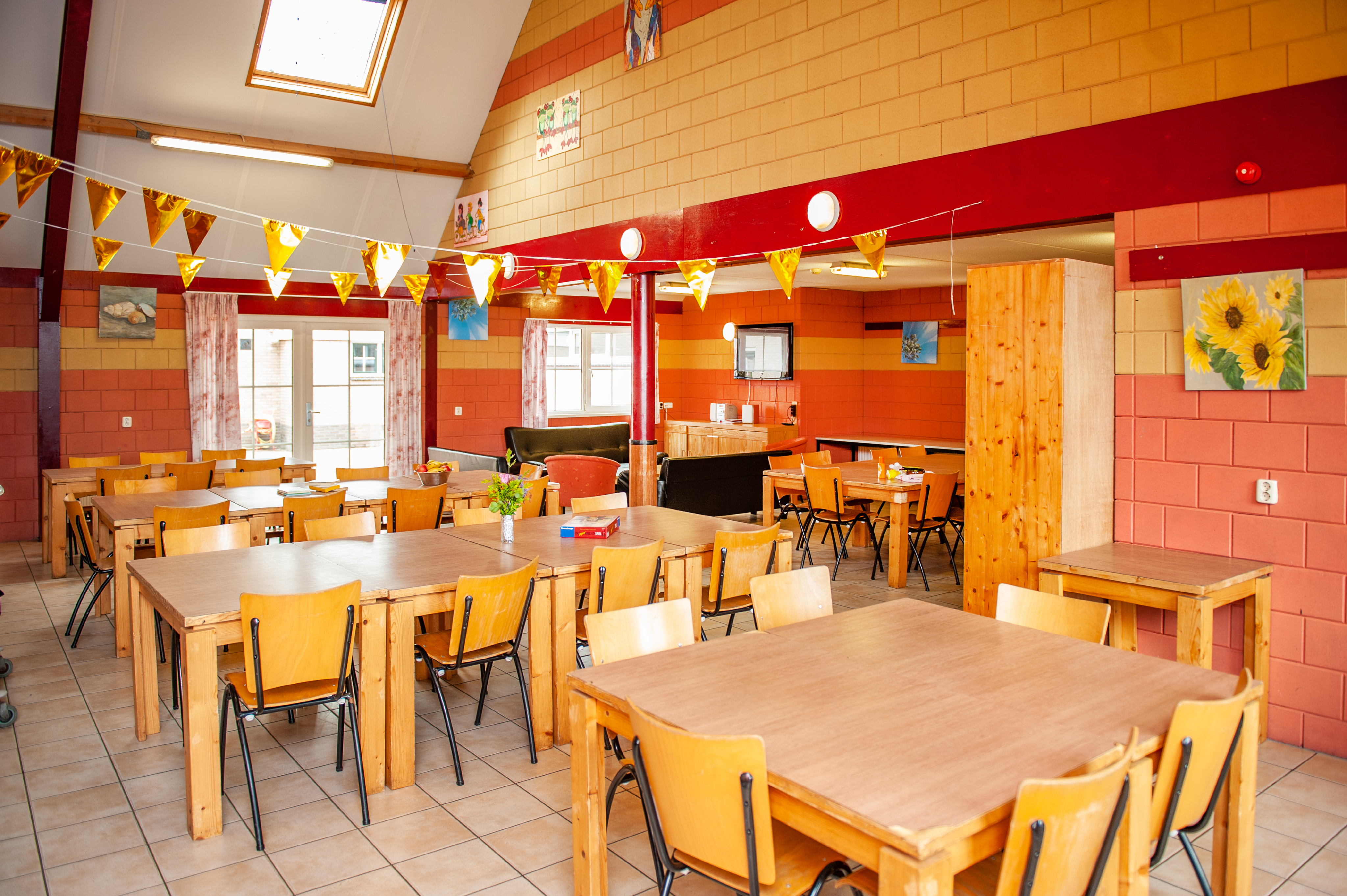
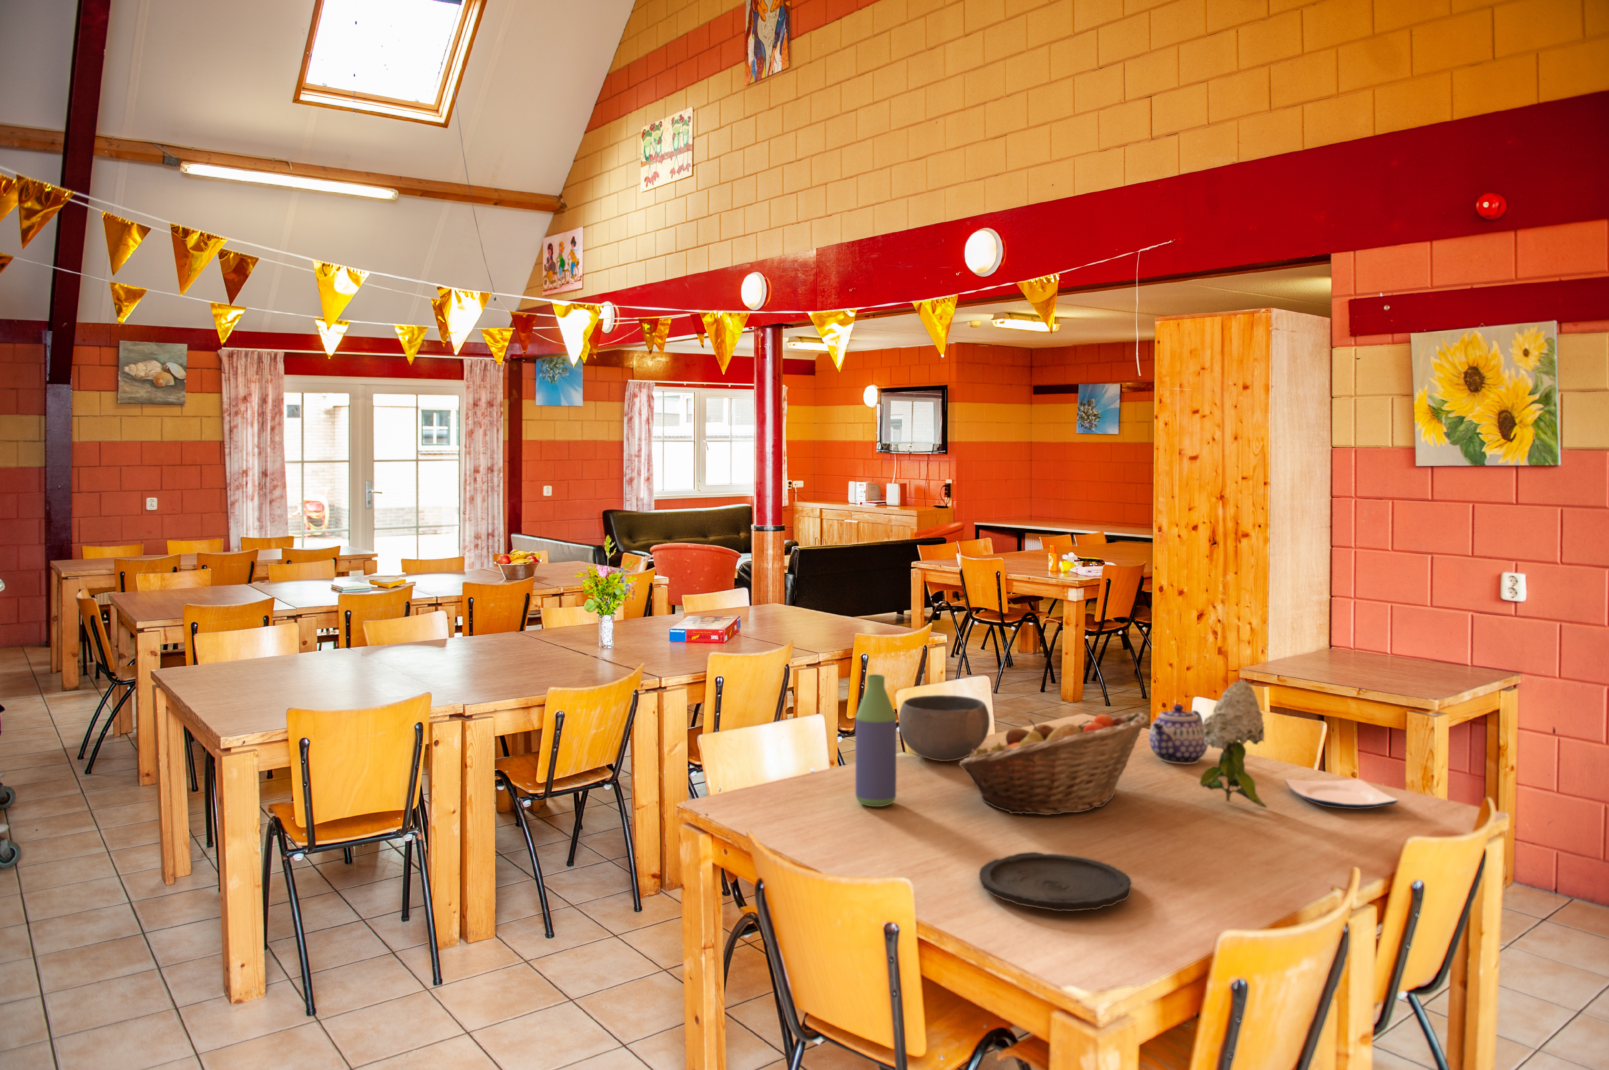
+ plate (1055, 881)
+ fruit basket (1055, 755)
+ bowl (944, 730)
+ bottle (876, 739)
+ plate (1339, 794)
+ flower (1233, 742)
+ teapot (1179, 732)
